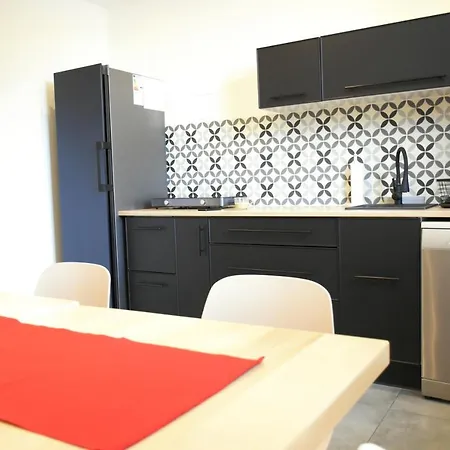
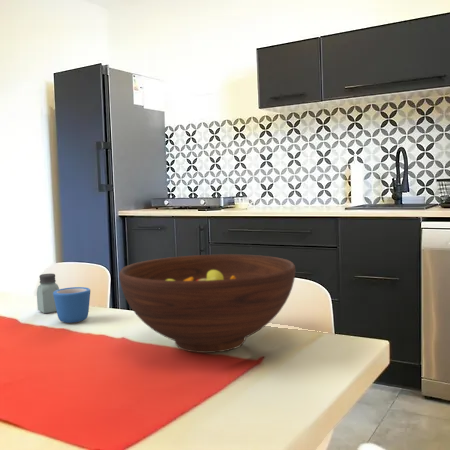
+ fruit bowl (209, 305)
+ mug (69, 304)
+ saltshaker (48, 292)
